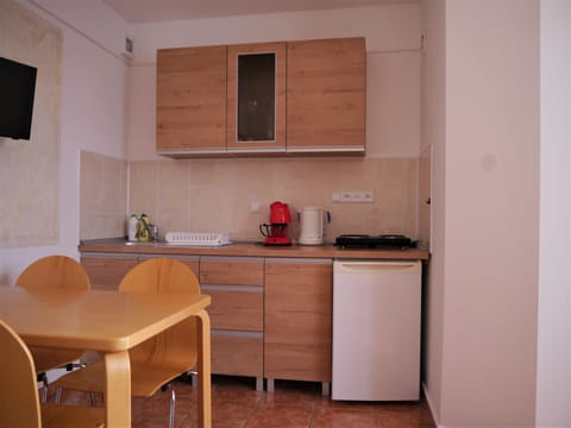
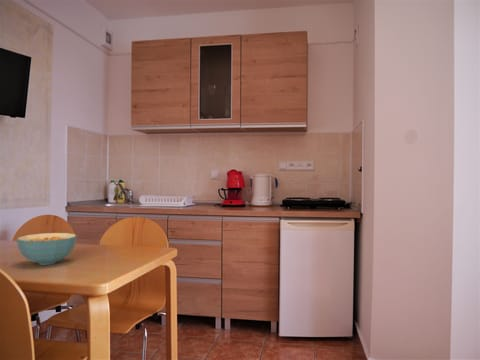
+ cereal bowl (47, 249)
